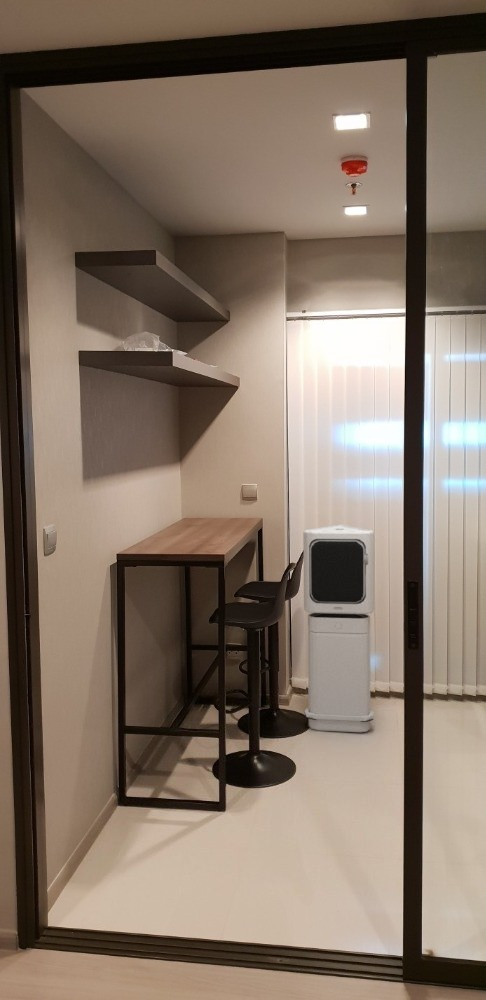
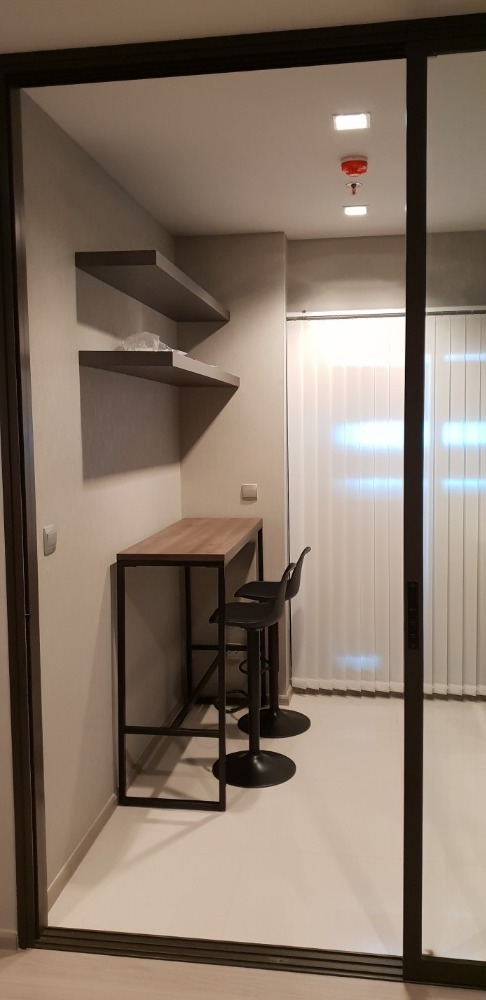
- air purifier (339, 624)
